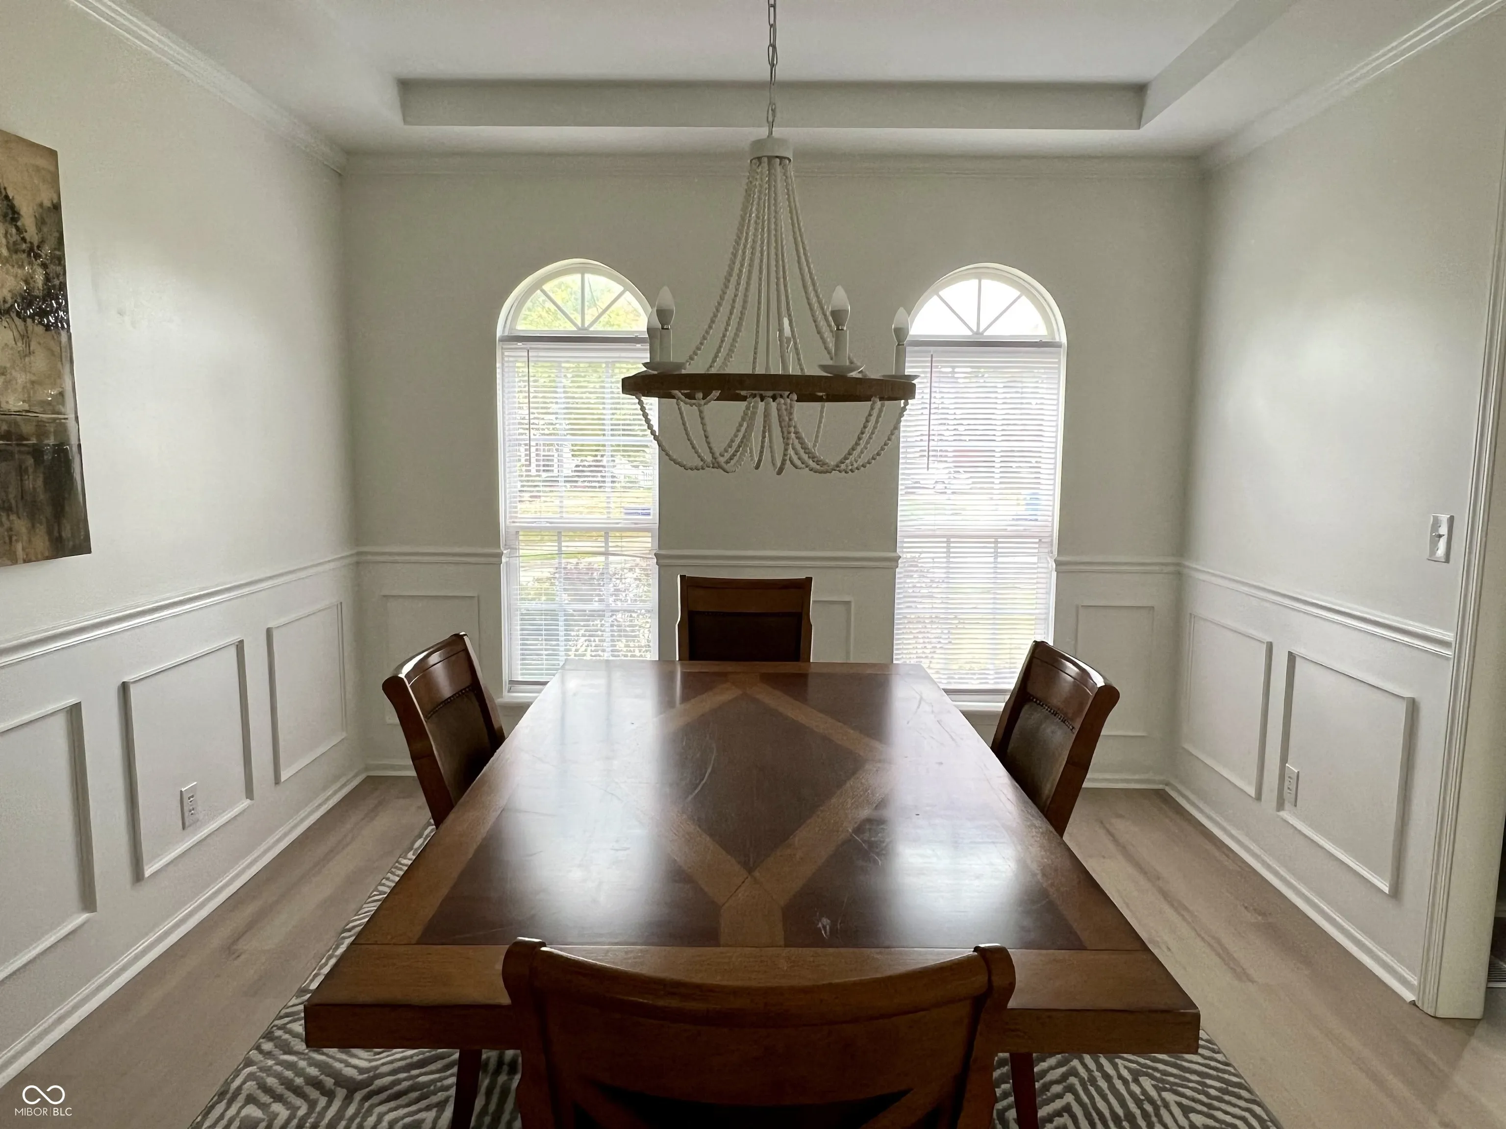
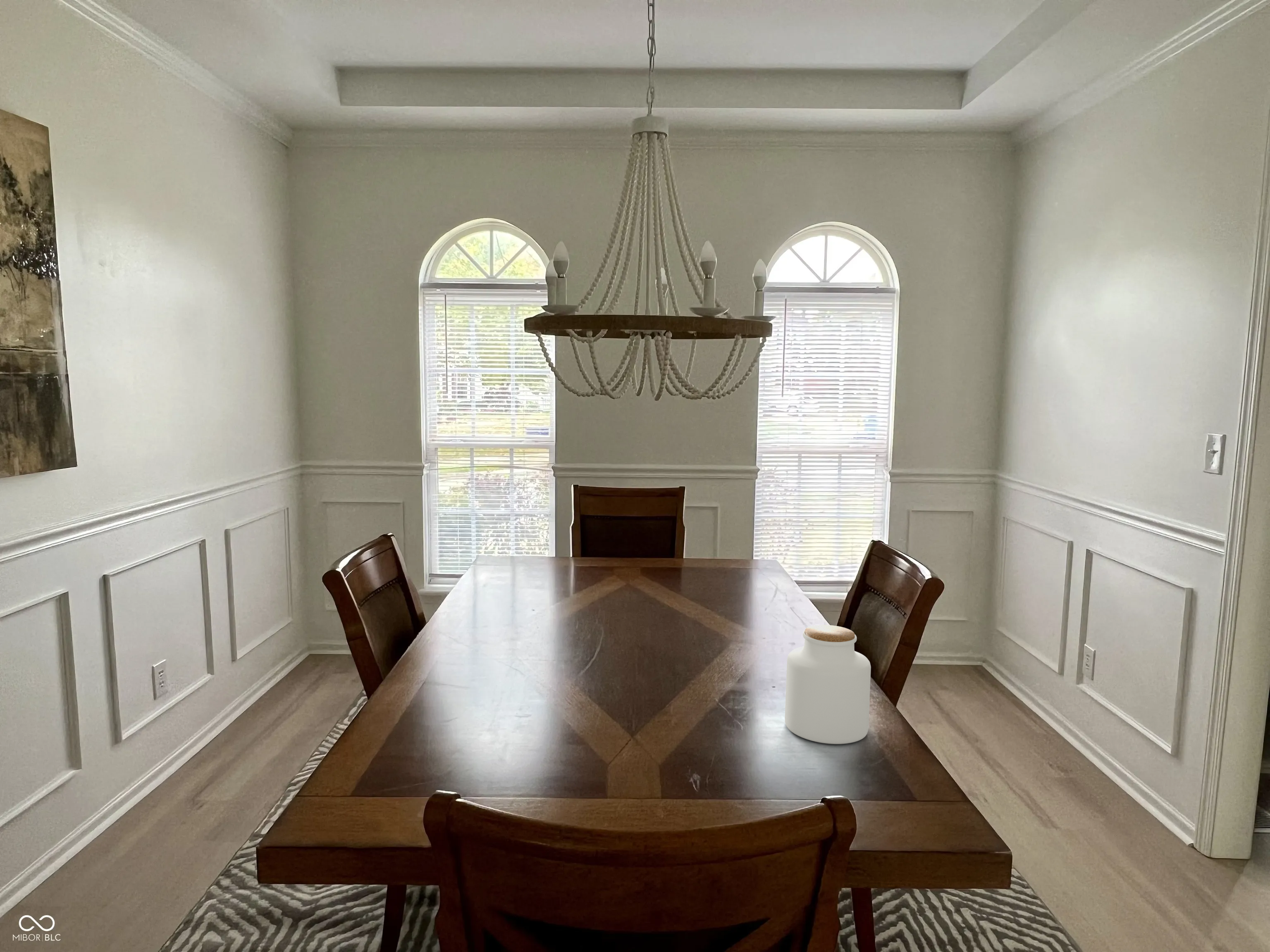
+ jar (828, 678)
